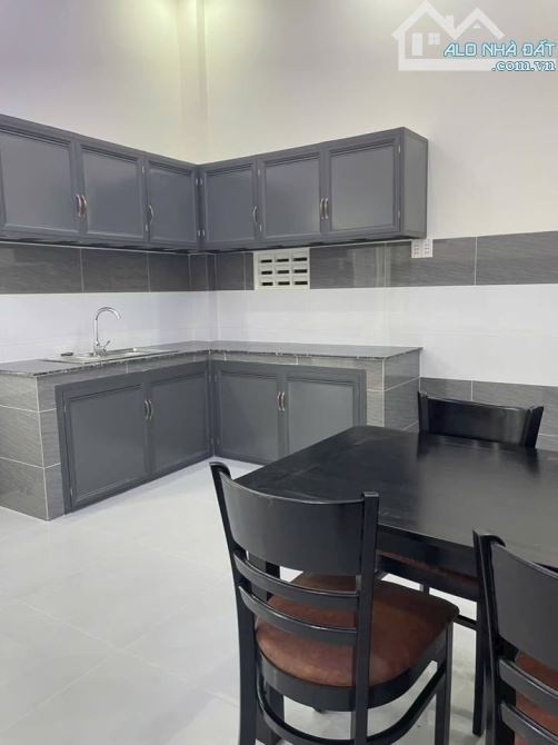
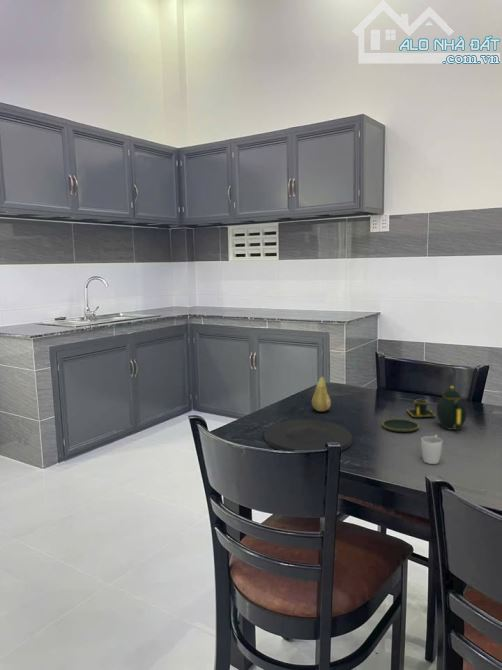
+ fruit (321, 394)
+ teapot (418, 402)
+ cup (430, 441)
+ plate (307, 432)
